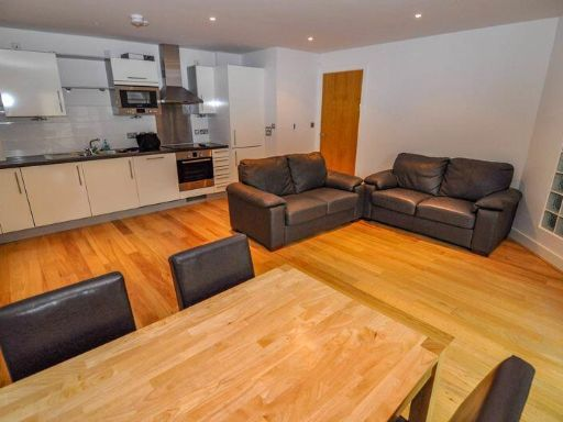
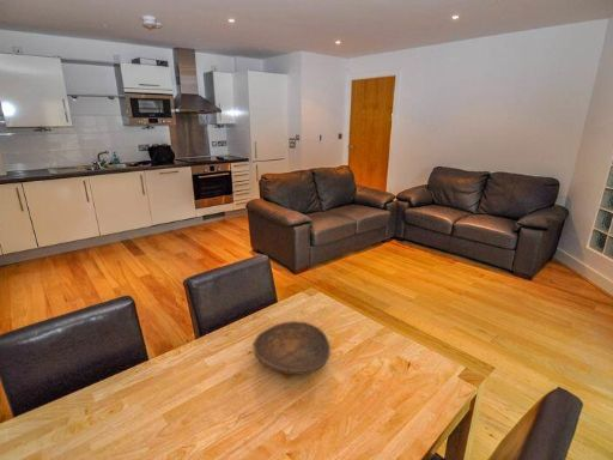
+ decorative bowl (291, 351)
